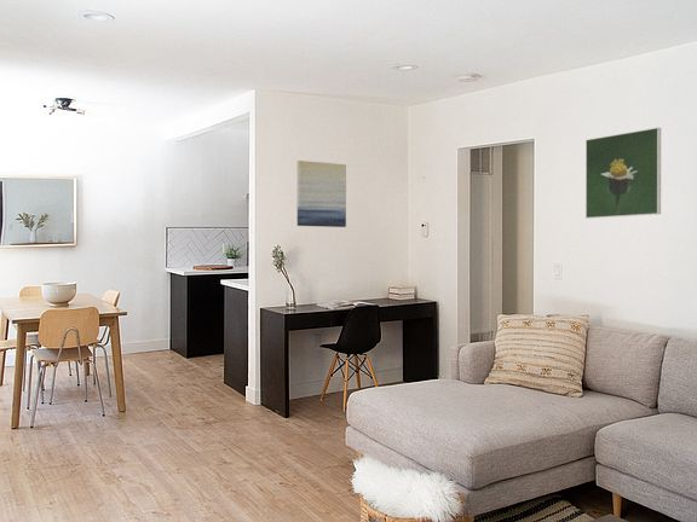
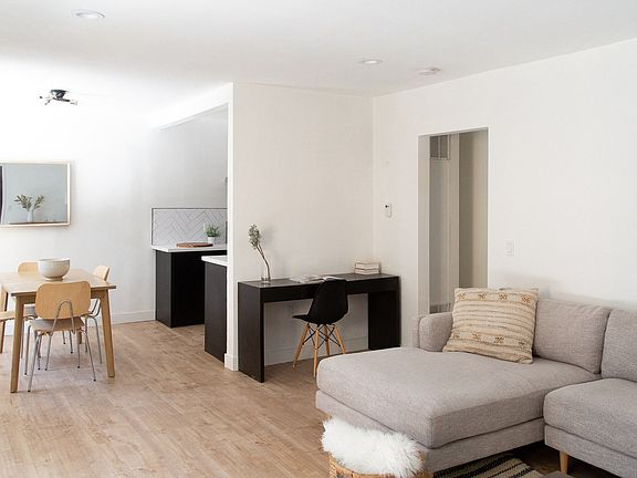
- wall art (322, 195)
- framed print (621, 175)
